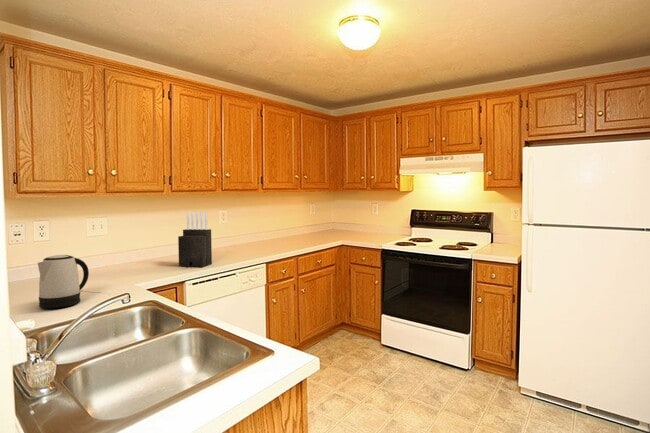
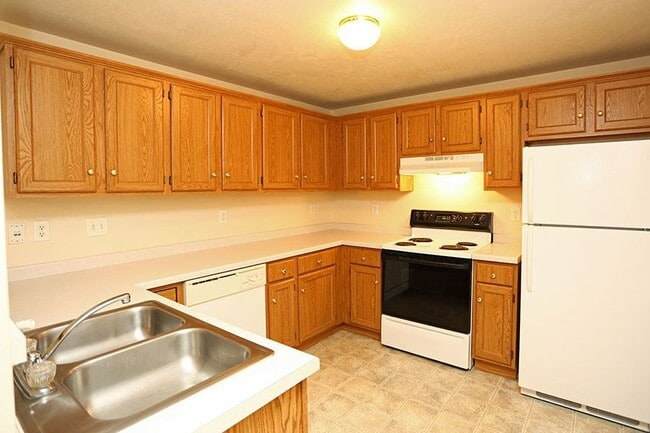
- knife block (193, 238)
- kettle (64, 278)
